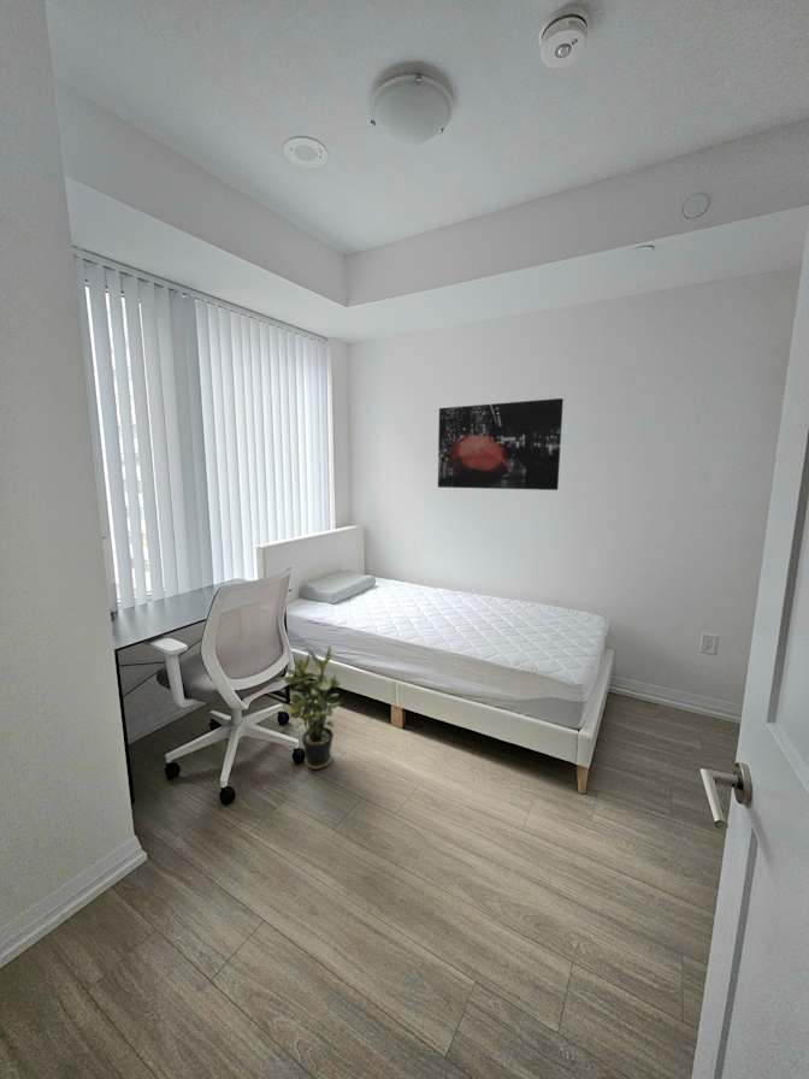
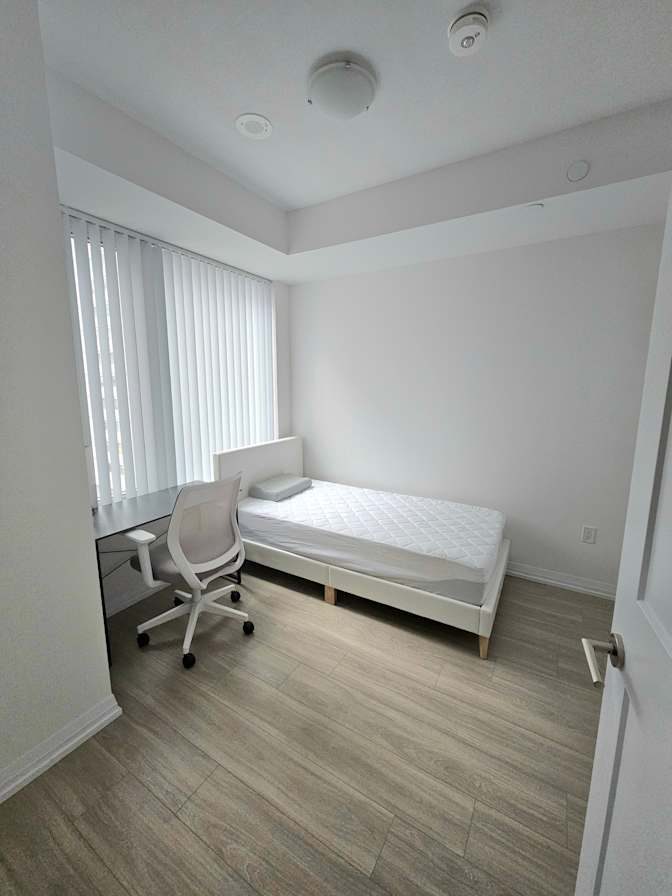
- wall art (495, 447)
- potted plant (312, 707)
